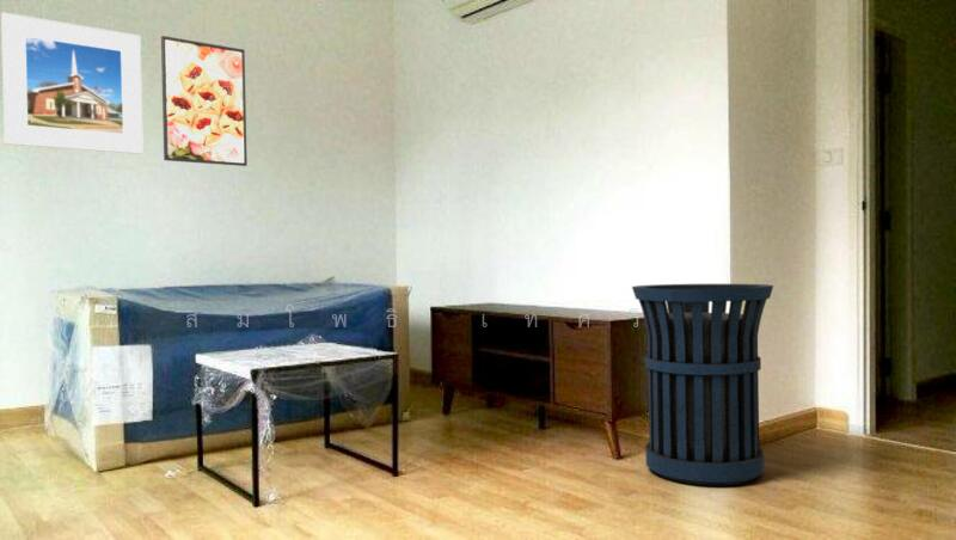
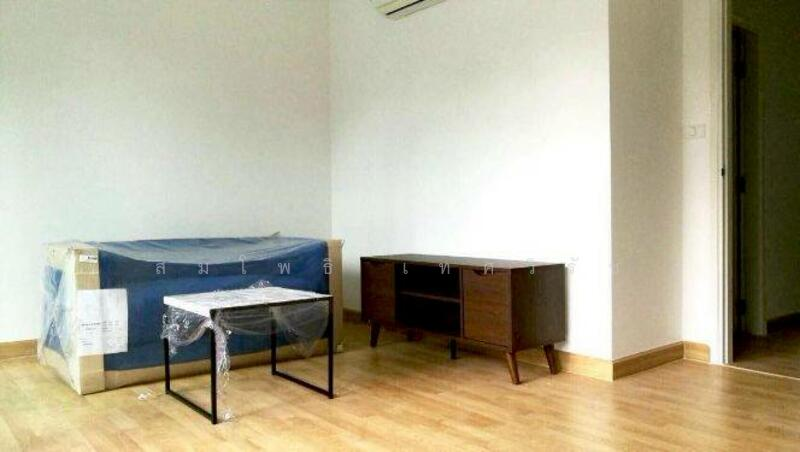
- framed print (75, 86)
- trash can (701, 378)
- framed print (204, 103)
